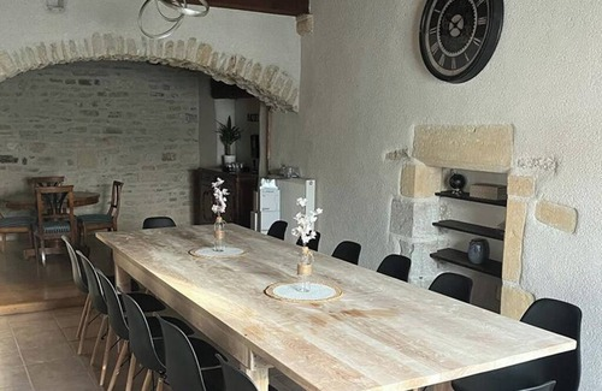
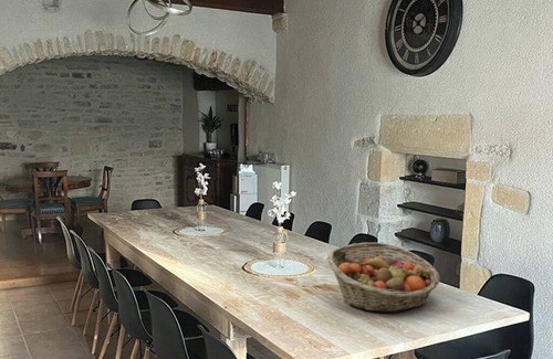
+ fruit basket (383, 275)
